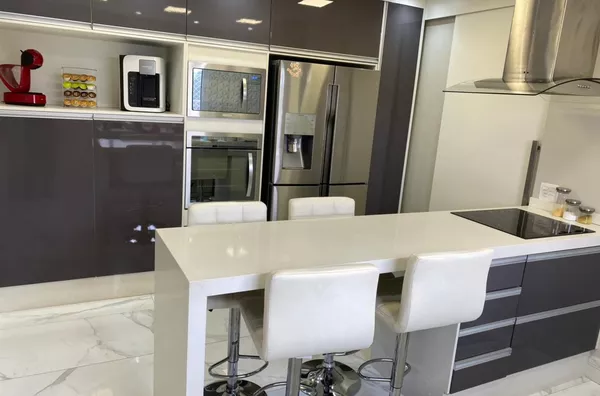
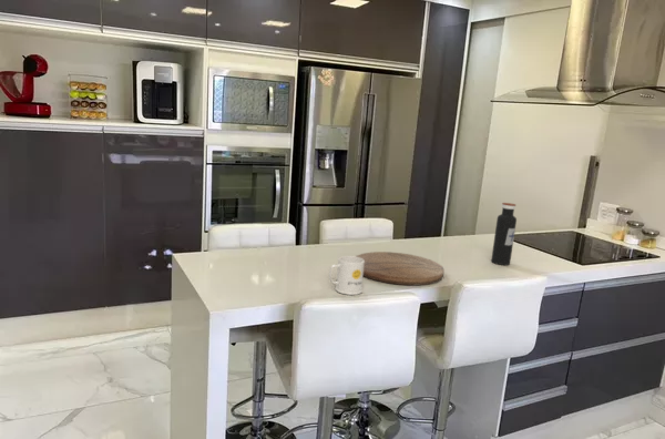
+ cutting board (397, 267)
+ water bottle (504, 233)
+ mug (346, 275)
